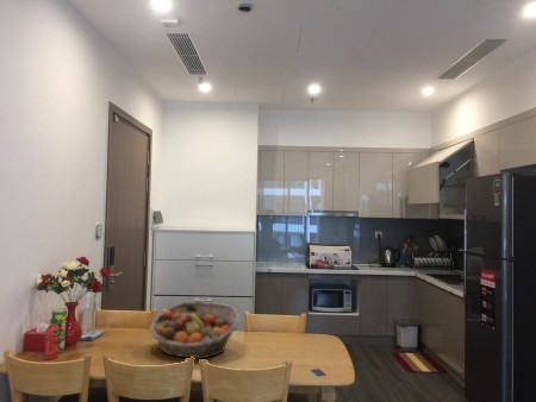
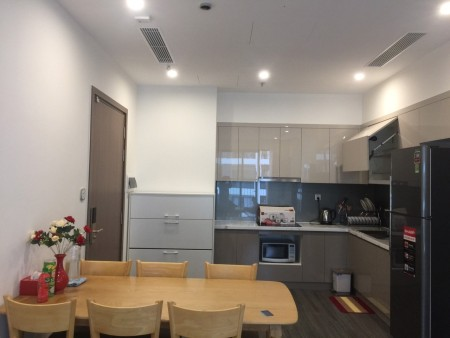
- fruit basket (194, 328)
